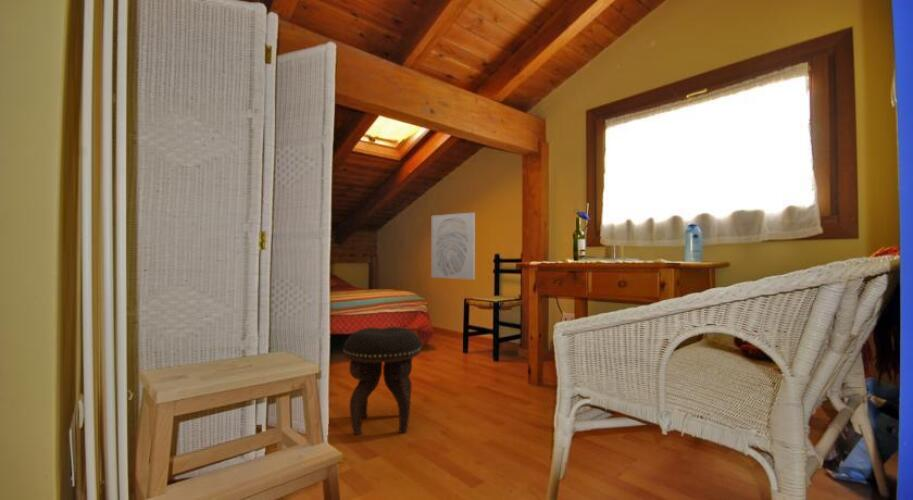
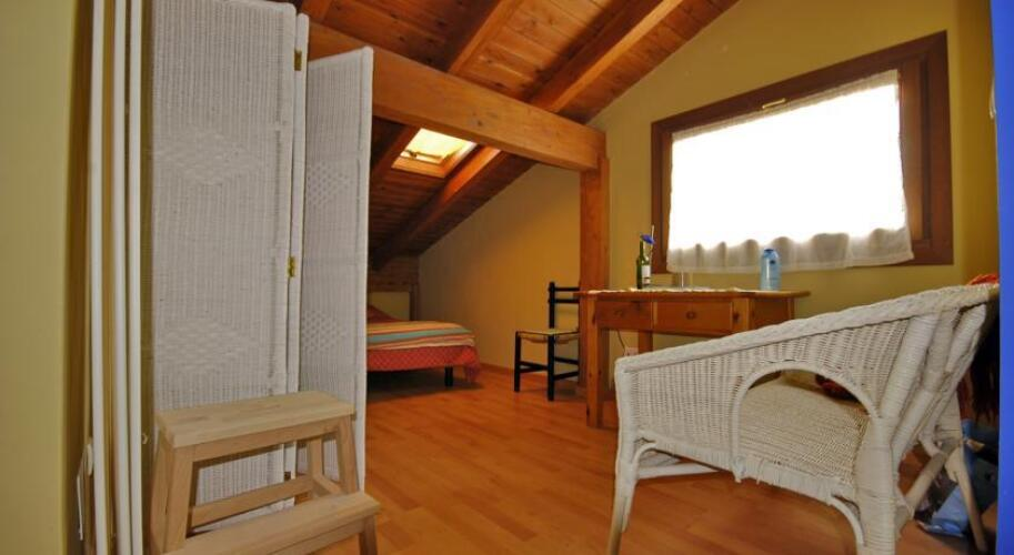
- footstool (383, 375)
- wall art (452, 246)
